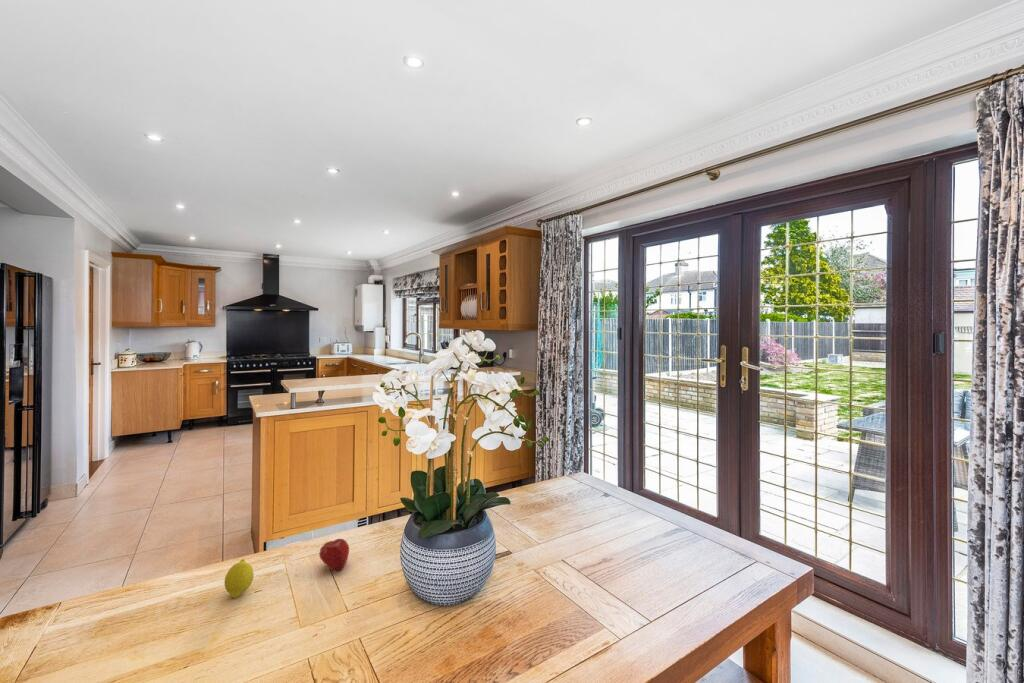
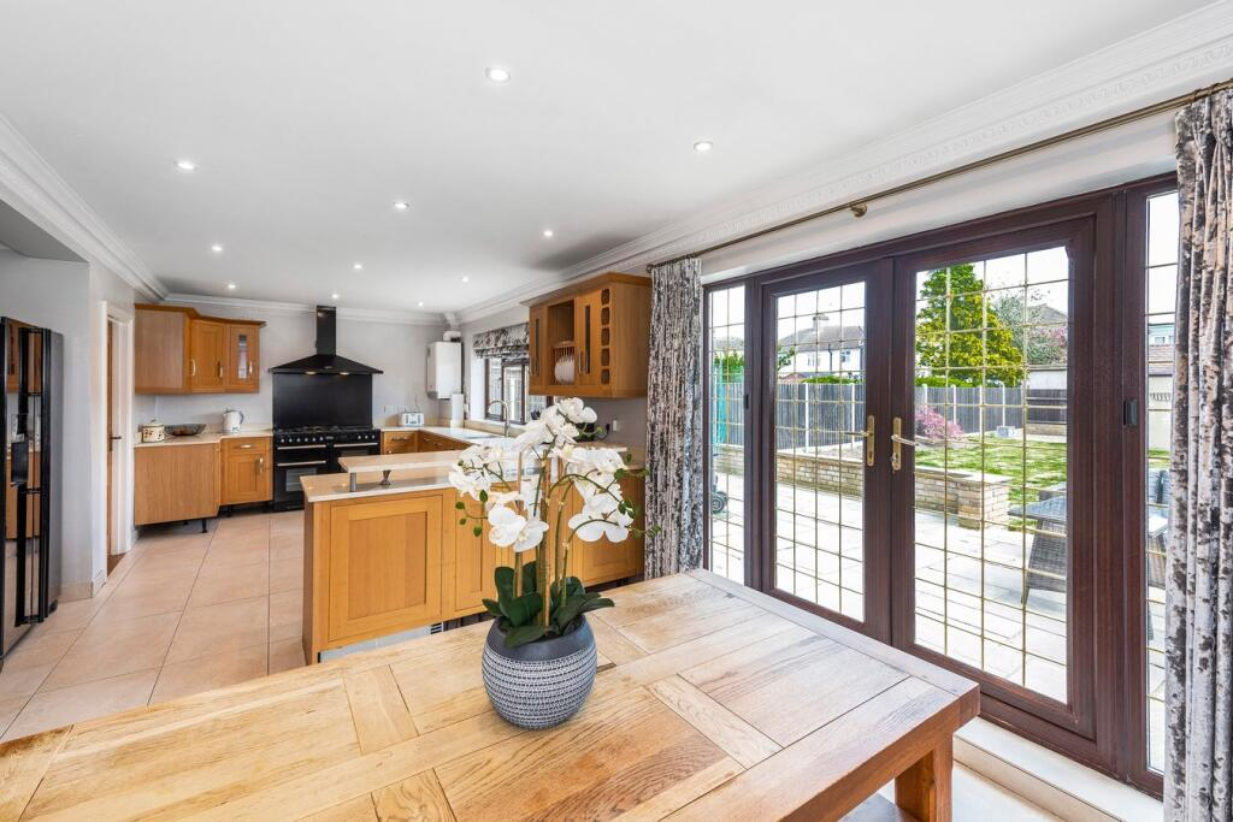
- fruit (334, 552)
- fruit (239, 577)
